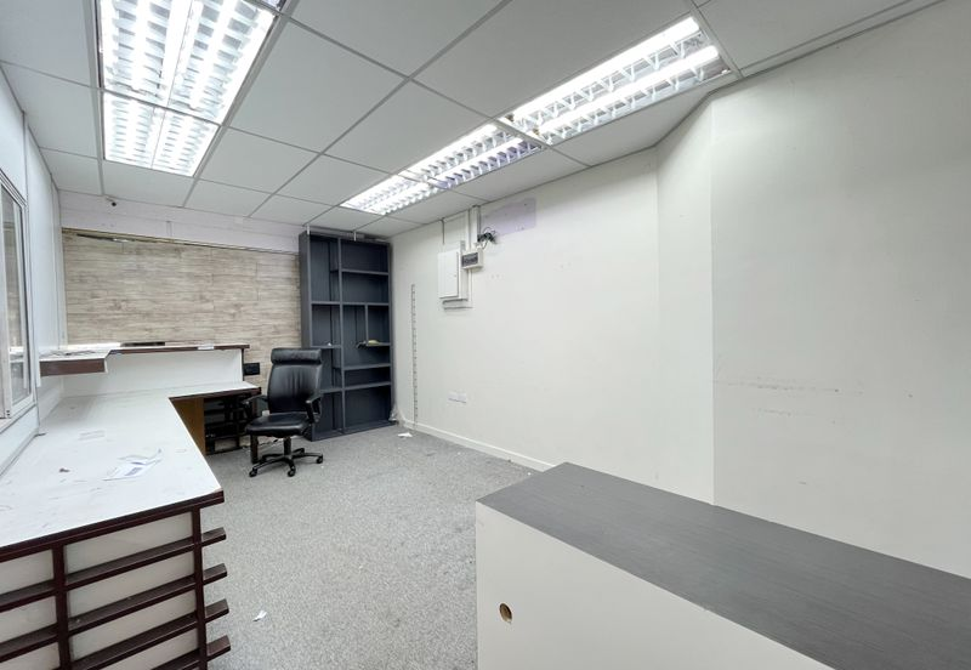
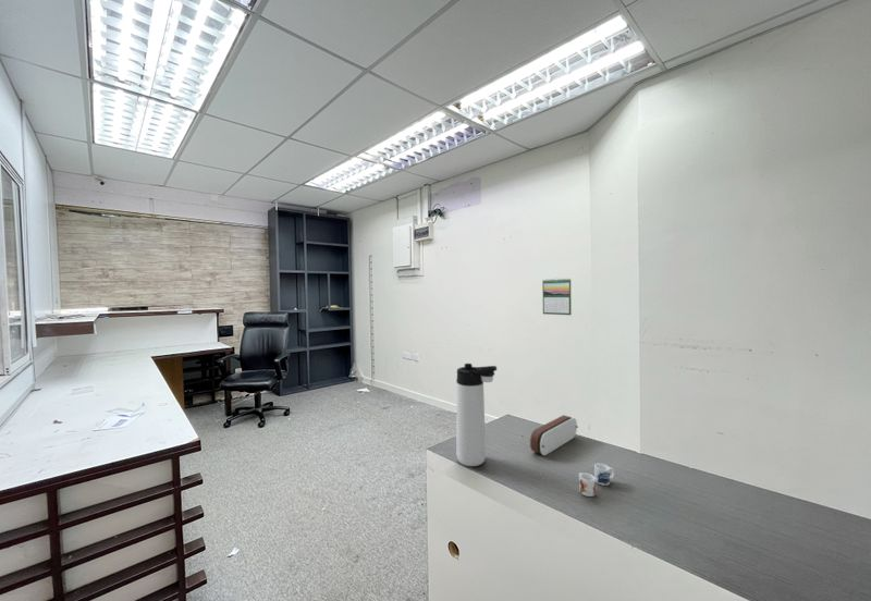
+ thermos bottle (476, 413)
+ pencil case (555, 433)
+ calendar (556, 296)
+ mug (593, 477)
